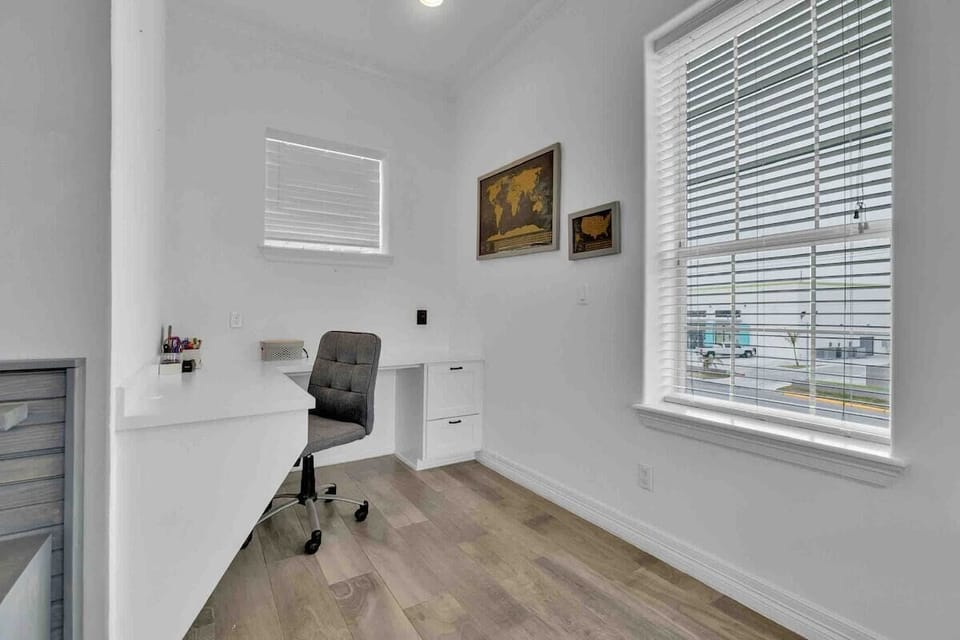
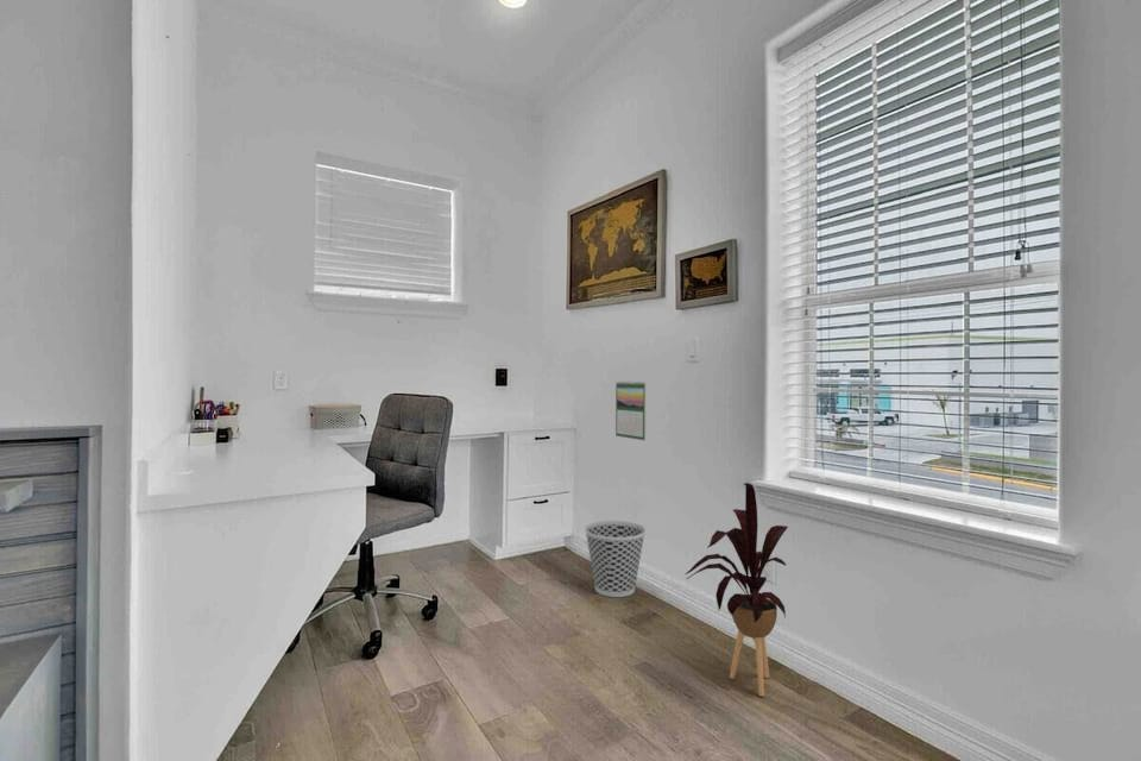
+ calendar (630, 409)
+ wastebasket (614, 559)
+ house plant (740, 578)
